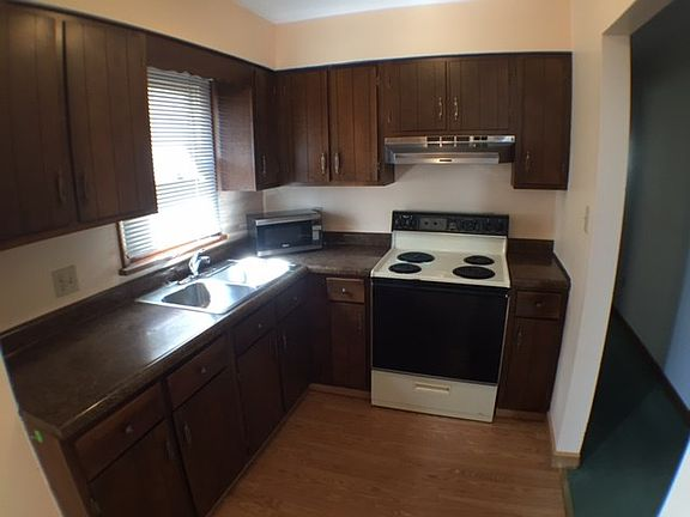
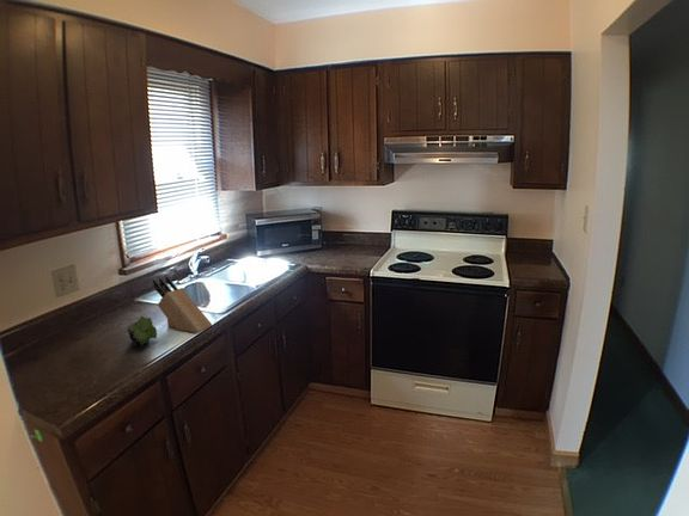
+ fruit (140, 331)
+ knife block (179, 302)
